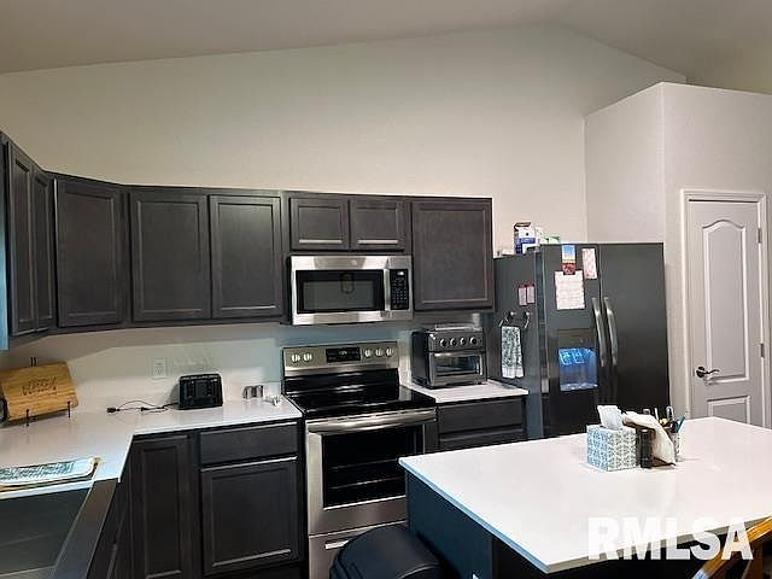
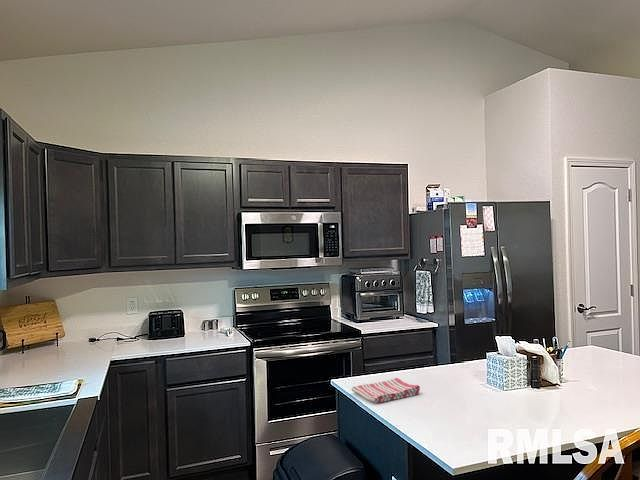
+ dish towel (385, 388)
